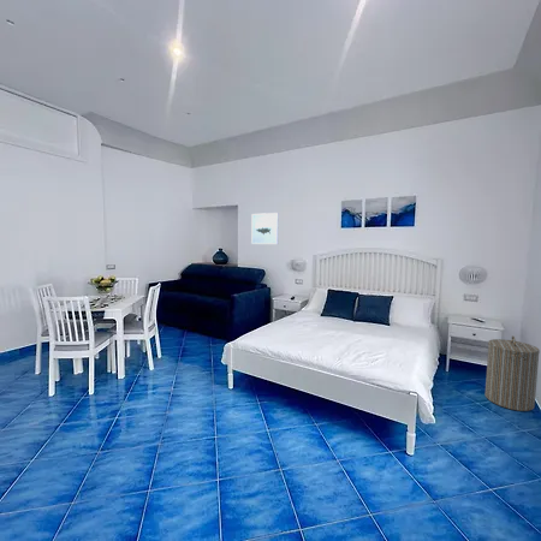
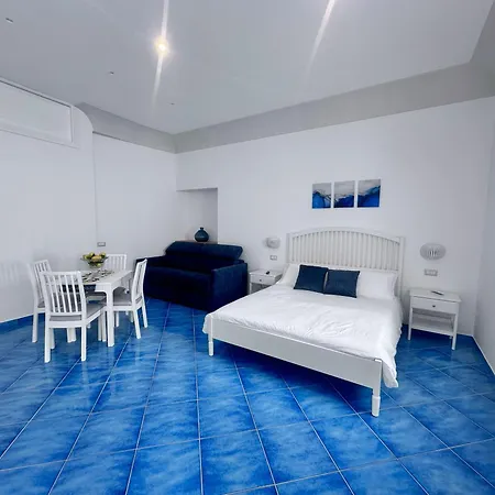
- wall art (264, 228)
- laundry hamper (511, 368)
